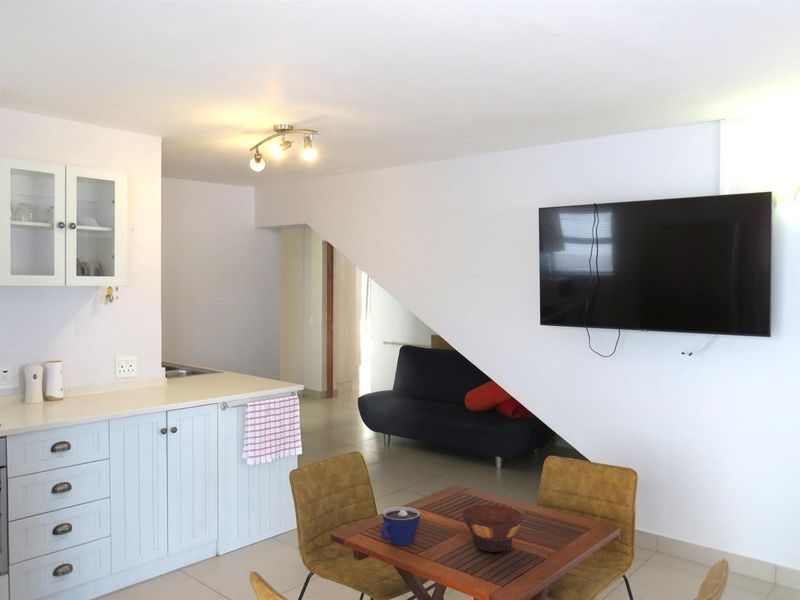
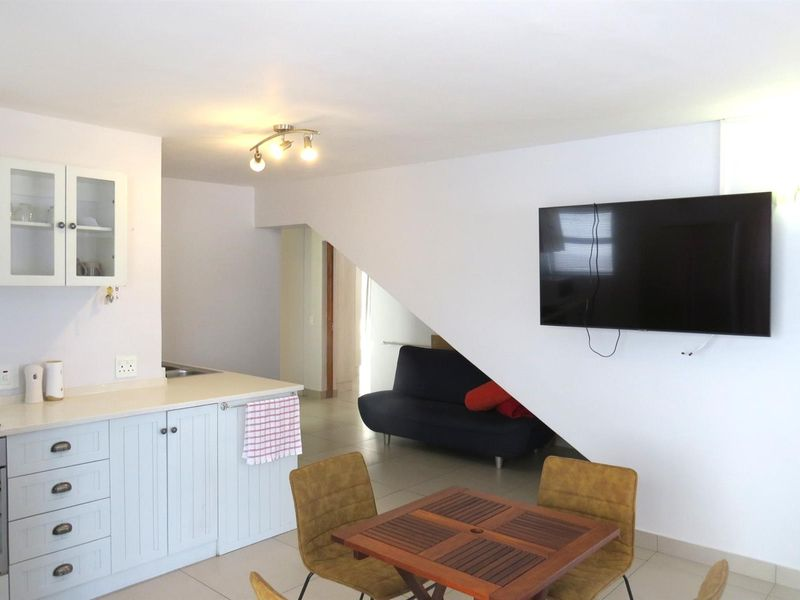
- bowl (492, 531)
- cup (397, 528)
